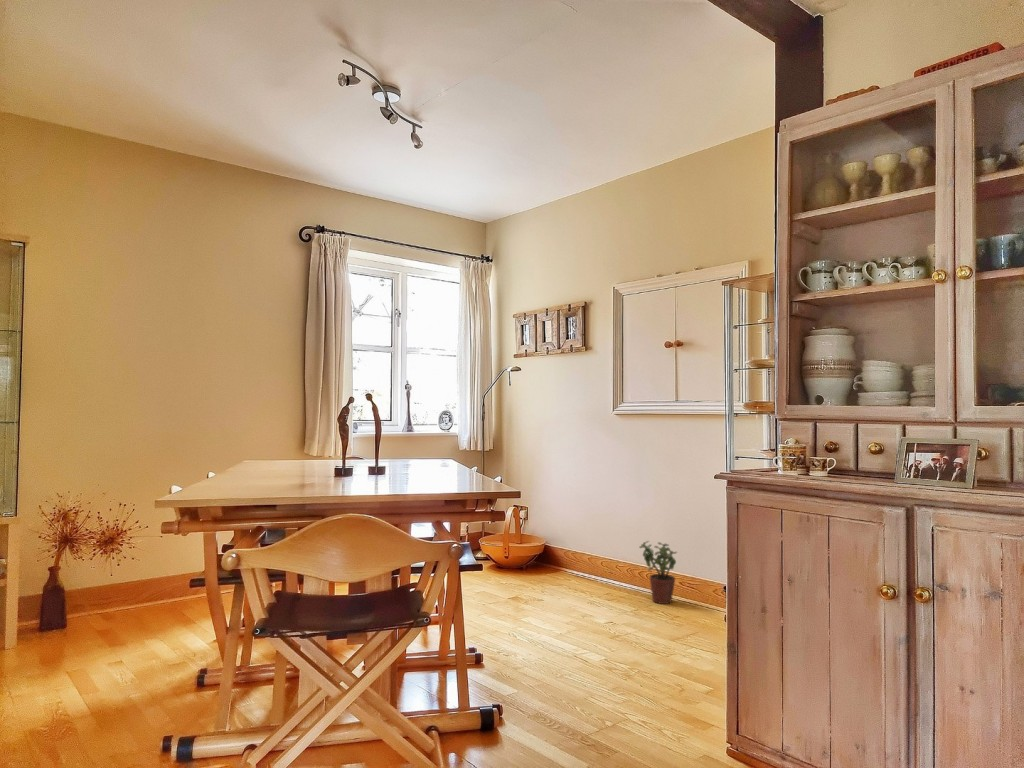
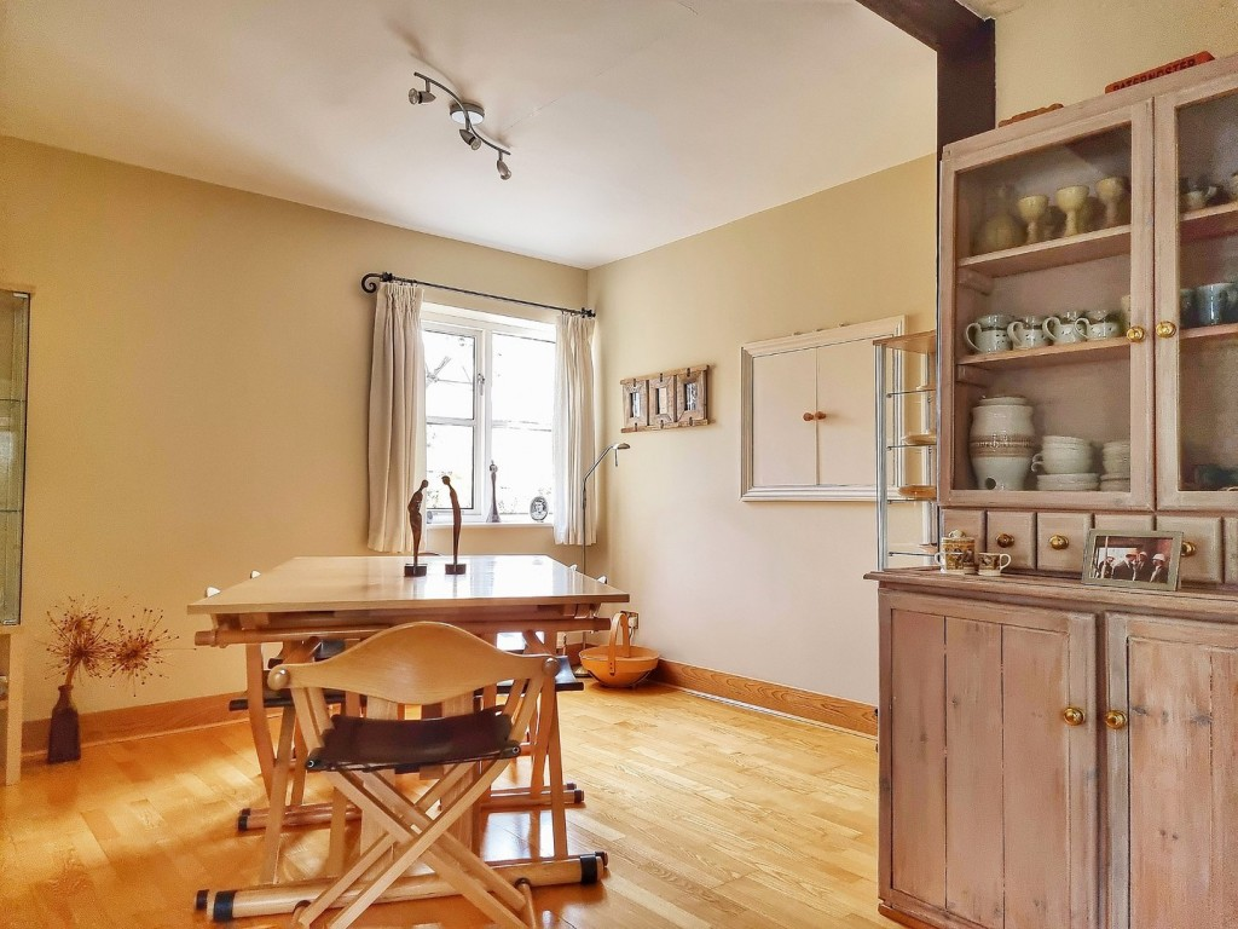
- potted plant (661, 570)
